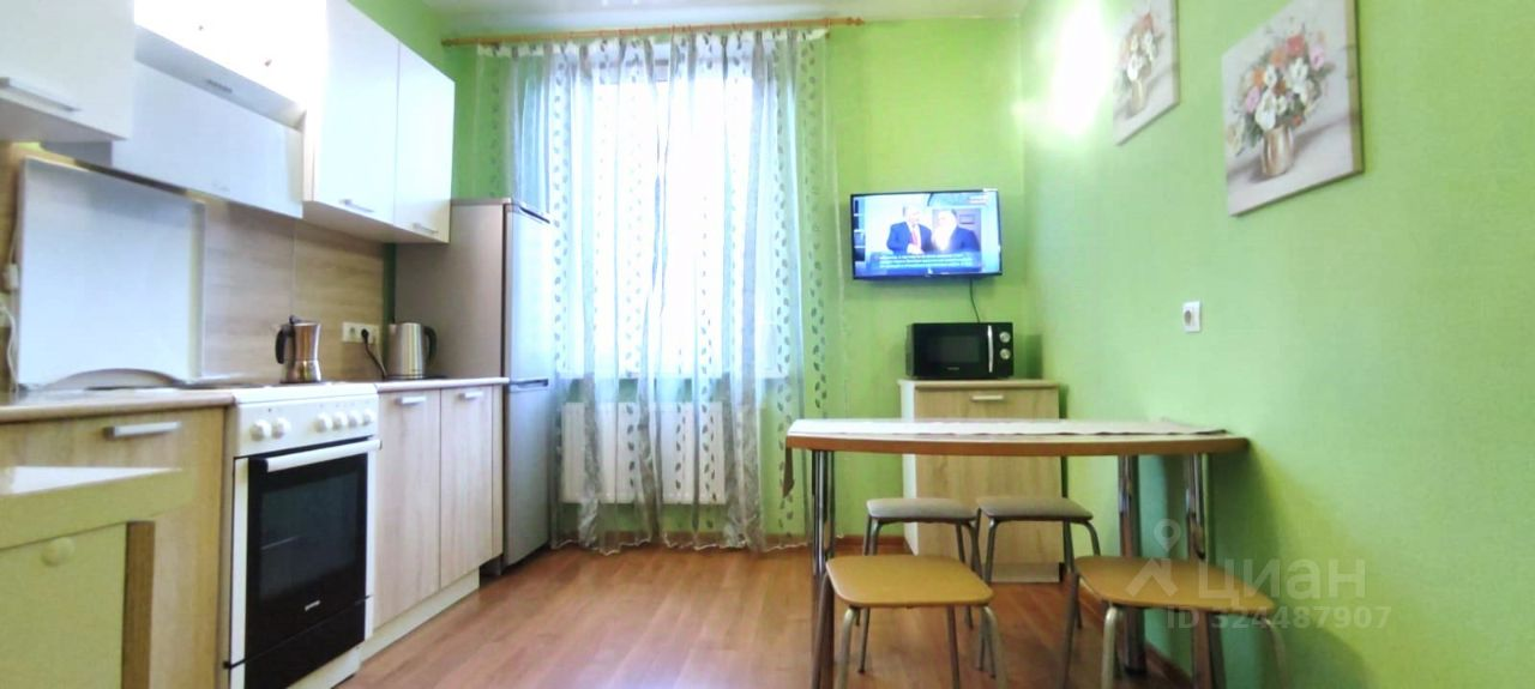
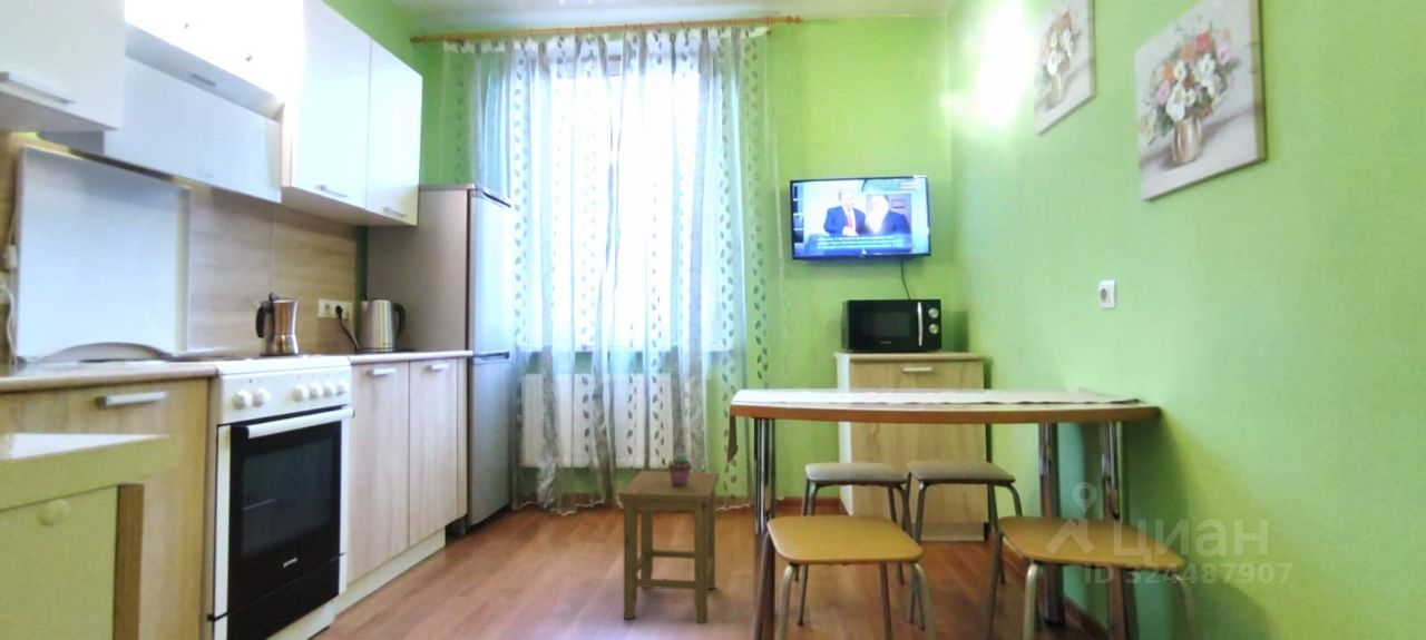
+ potted succulent (680, 469)
+ stool (672, 550)
